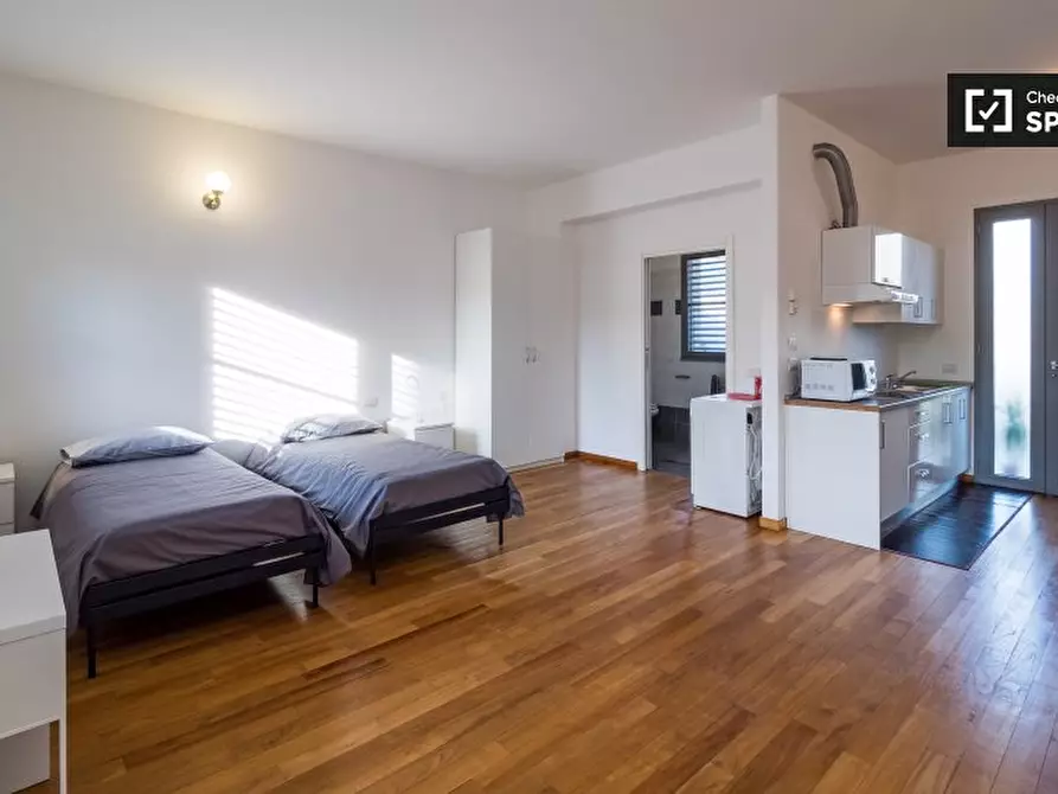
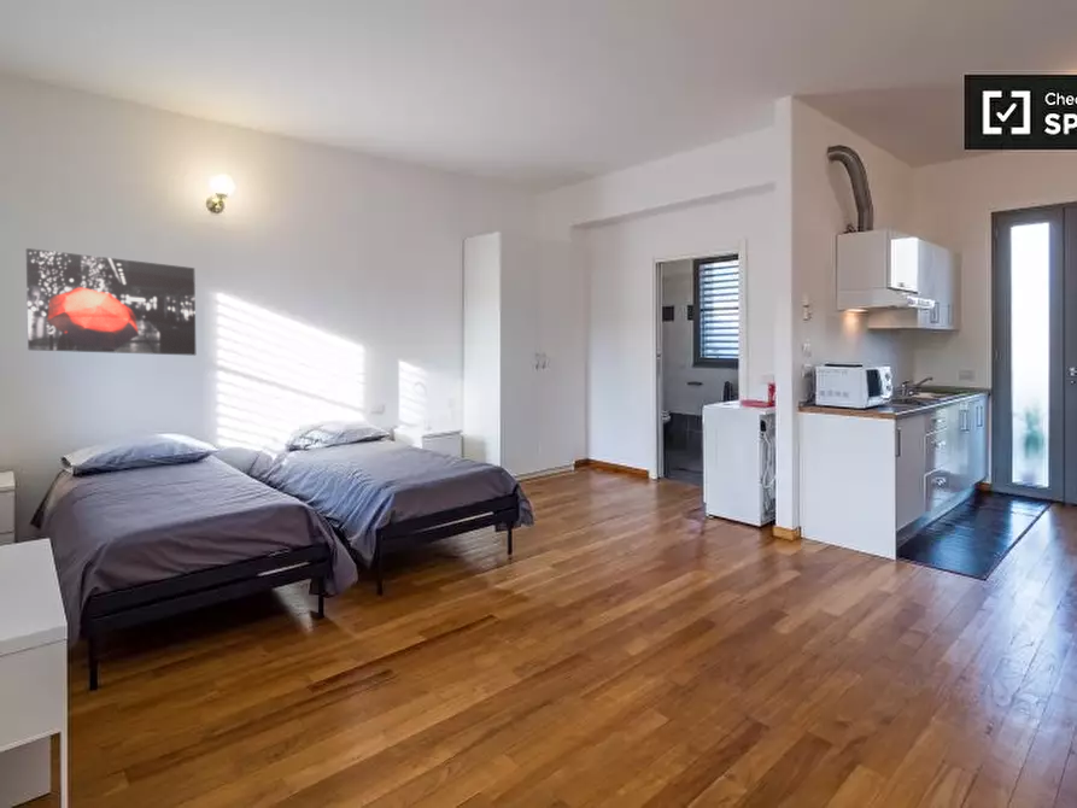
+ wall art (117, 305)
